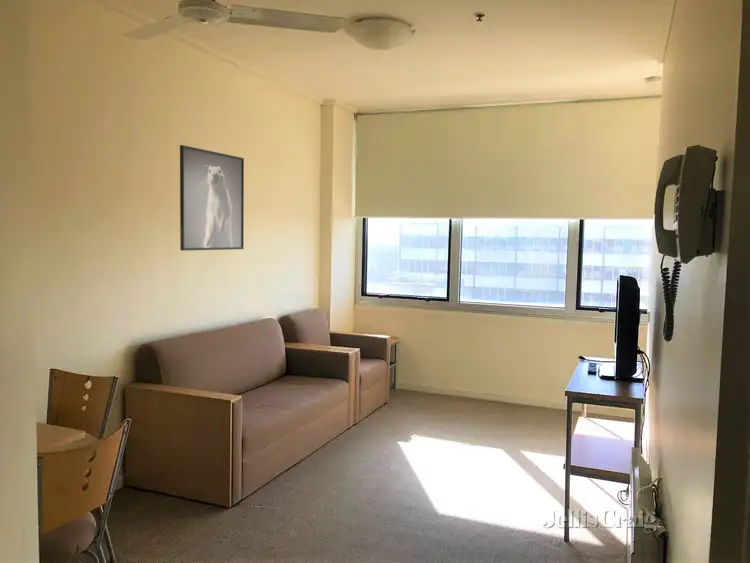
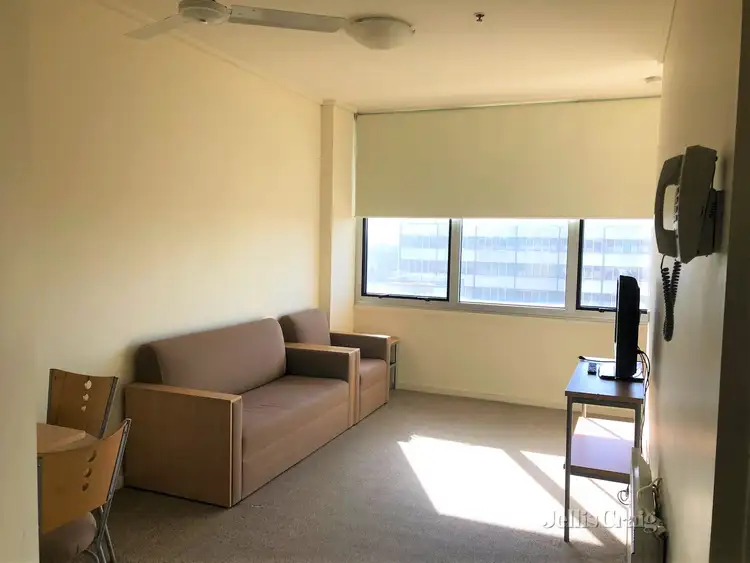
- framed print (214, 201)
